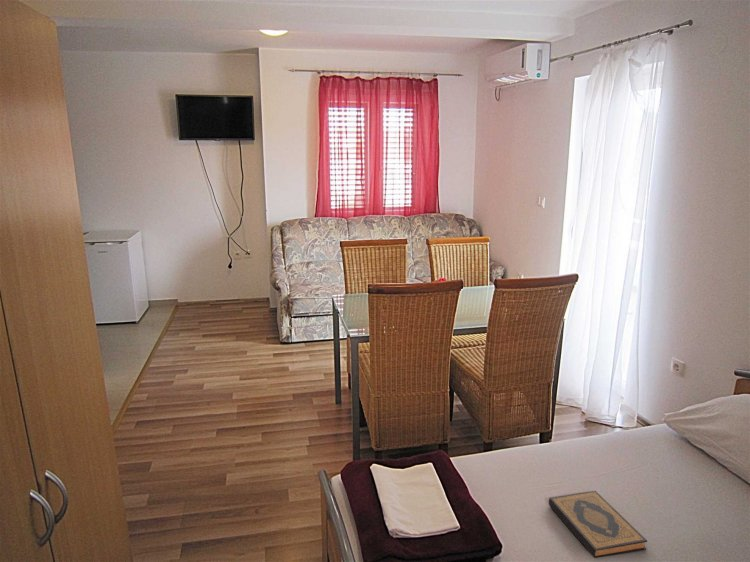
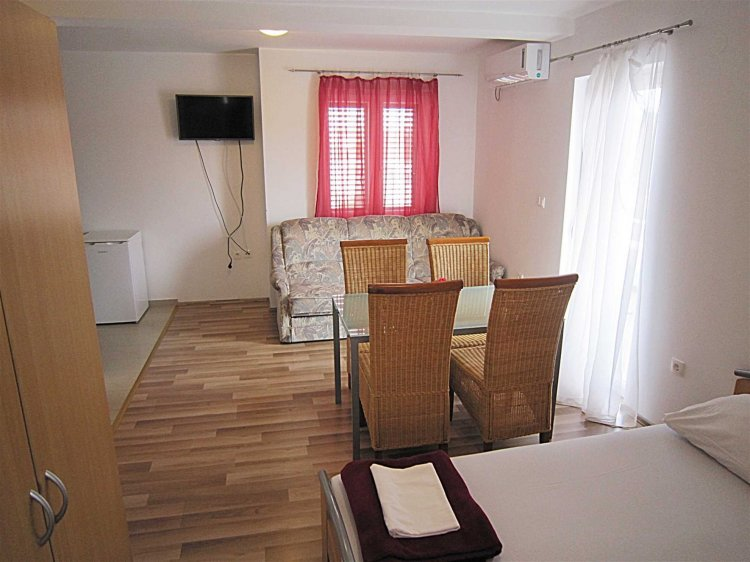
- hardback book (594, 521)
